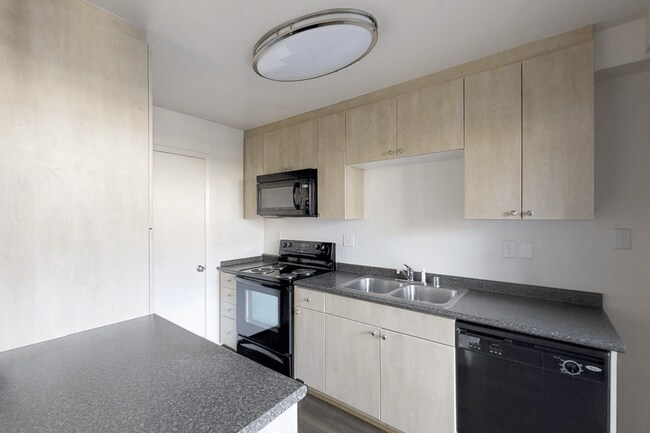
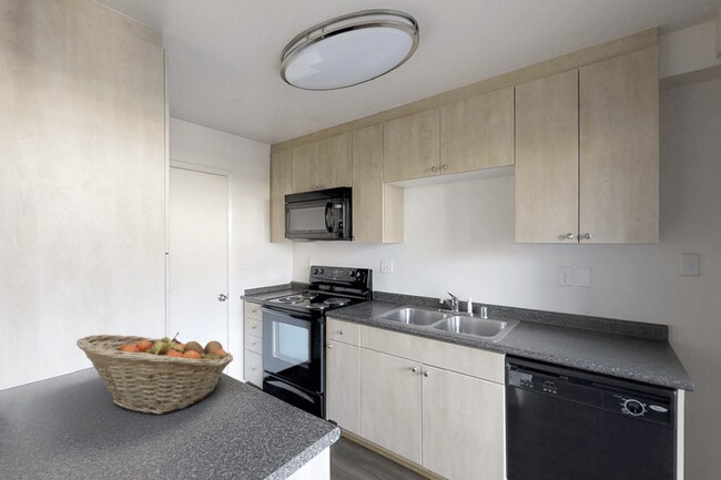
+ fruit basket (160, 360)
